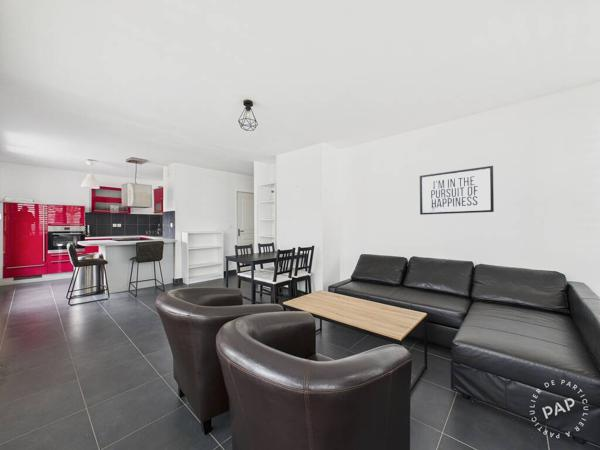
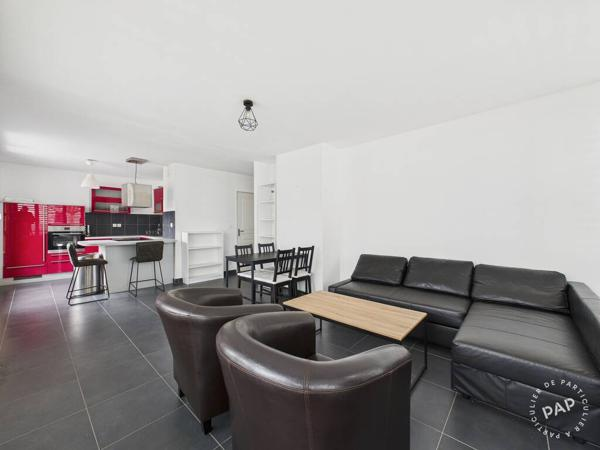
- mirror (453, 192)
